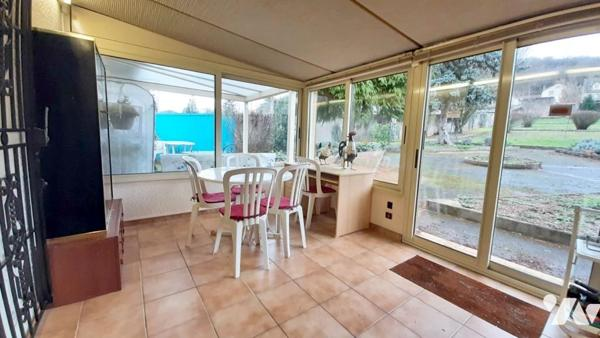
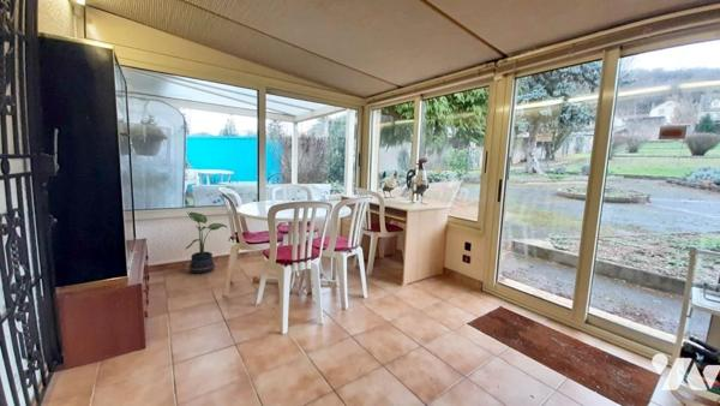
+ potted plant (204, 240)
